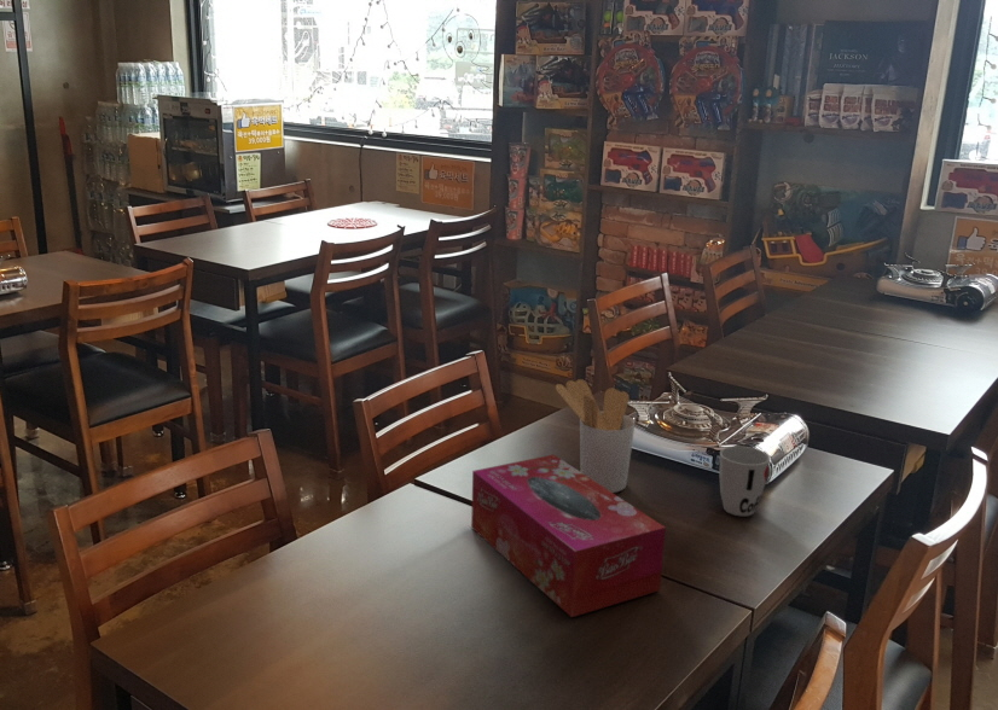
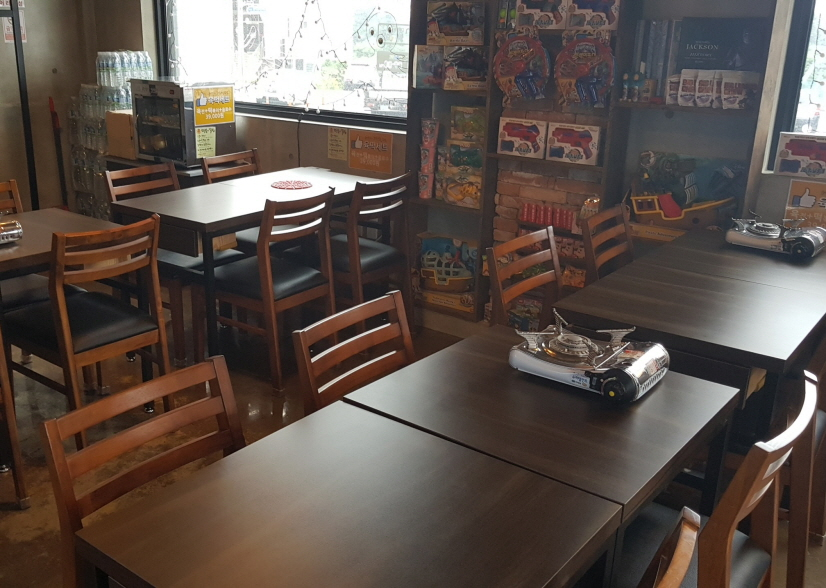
- utensil holder (593, 432)
- cup (742, 482)
- tissue box (561, 526)
